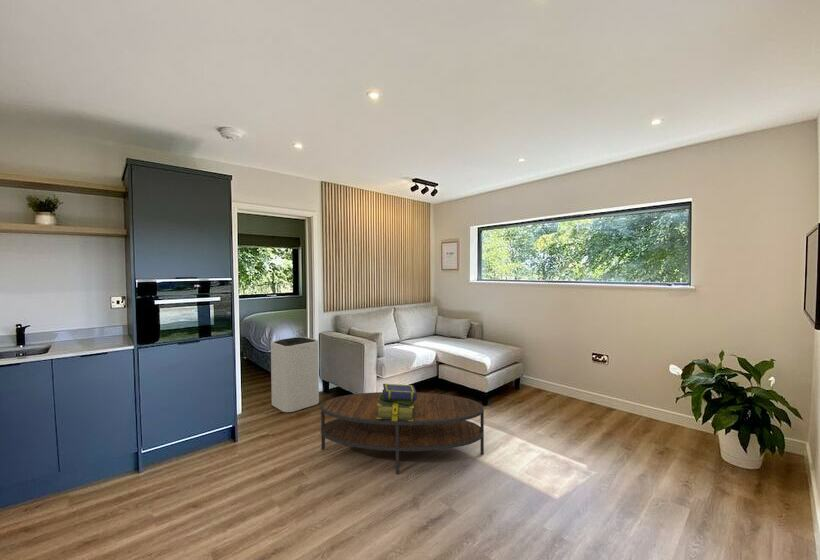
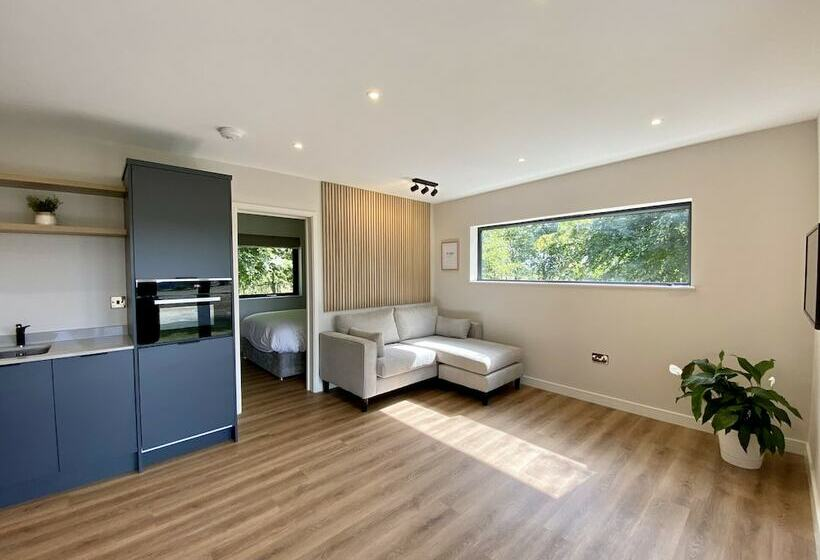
- trash can (295, 371)
- coffee table (401, 428)
- stack of books (397, 400)
